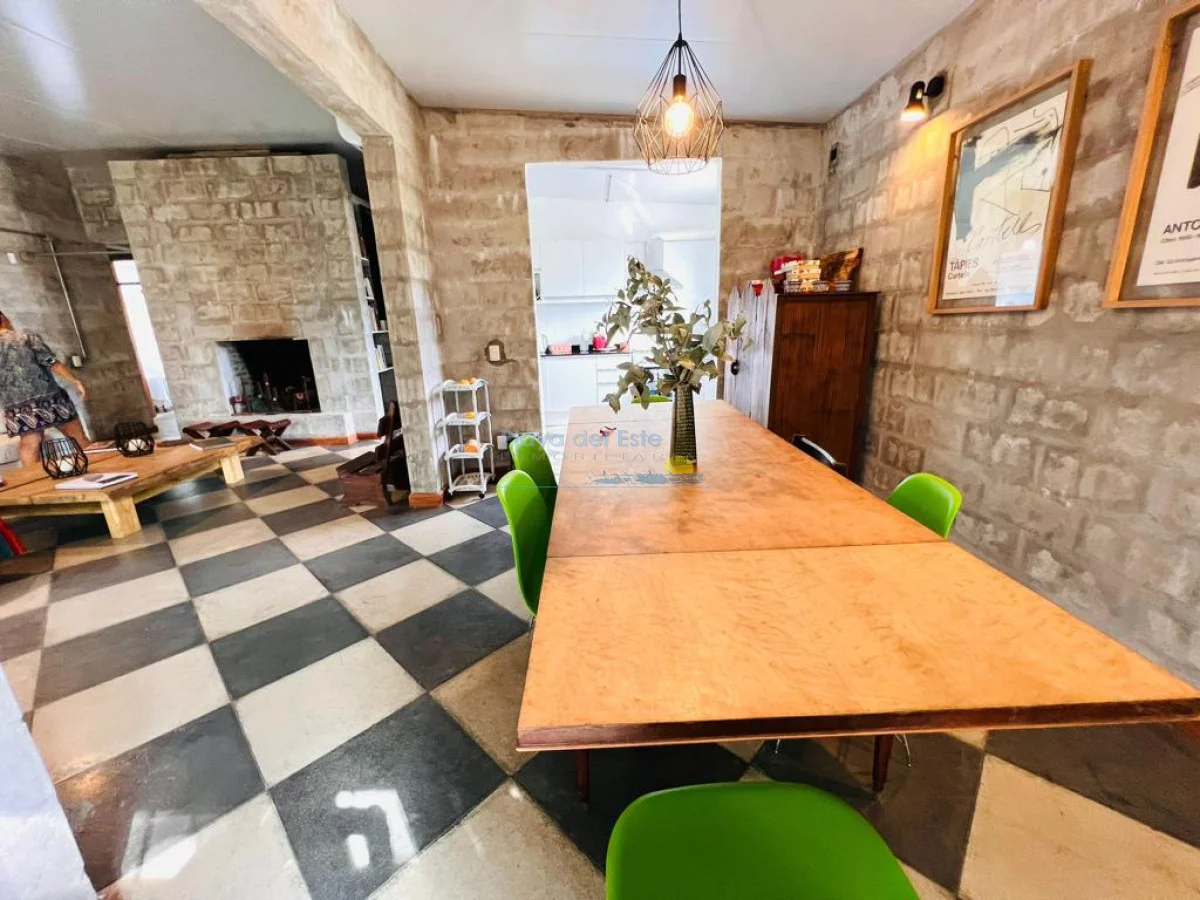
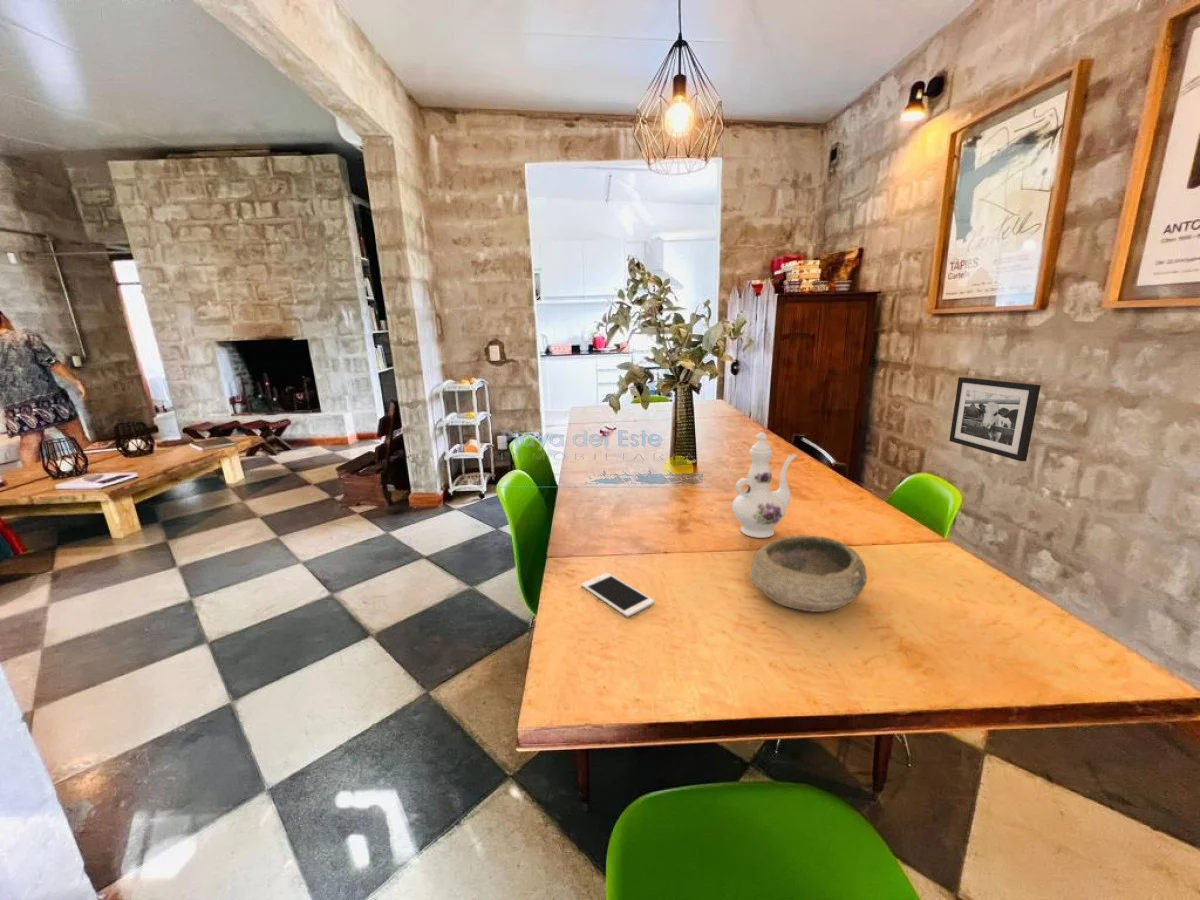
+ chinaware (765, 482)
+ cell phone (616, 592)
+ bowl (807, 573)
+ picture frame (989, 416)
